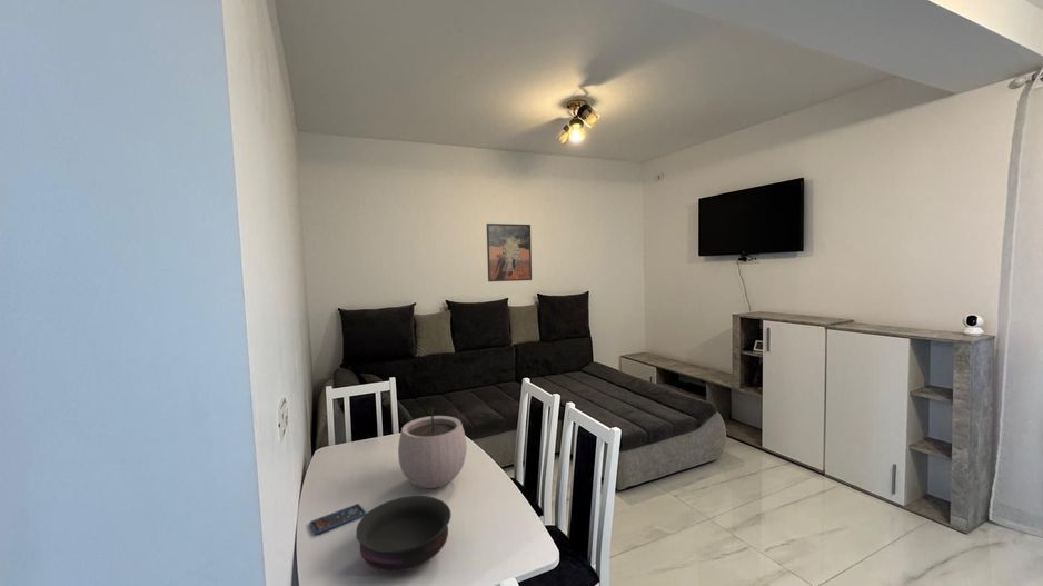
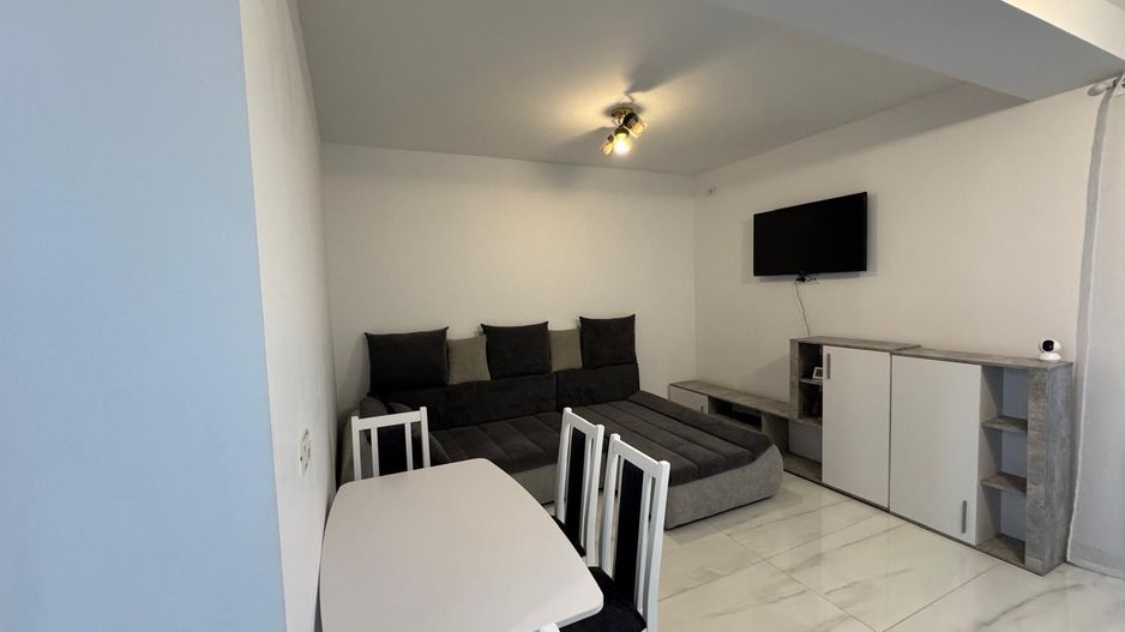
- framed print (509, 252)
- smartphone (338, 518)
- bowl (405, 537)
- plant pot (433, 441)
